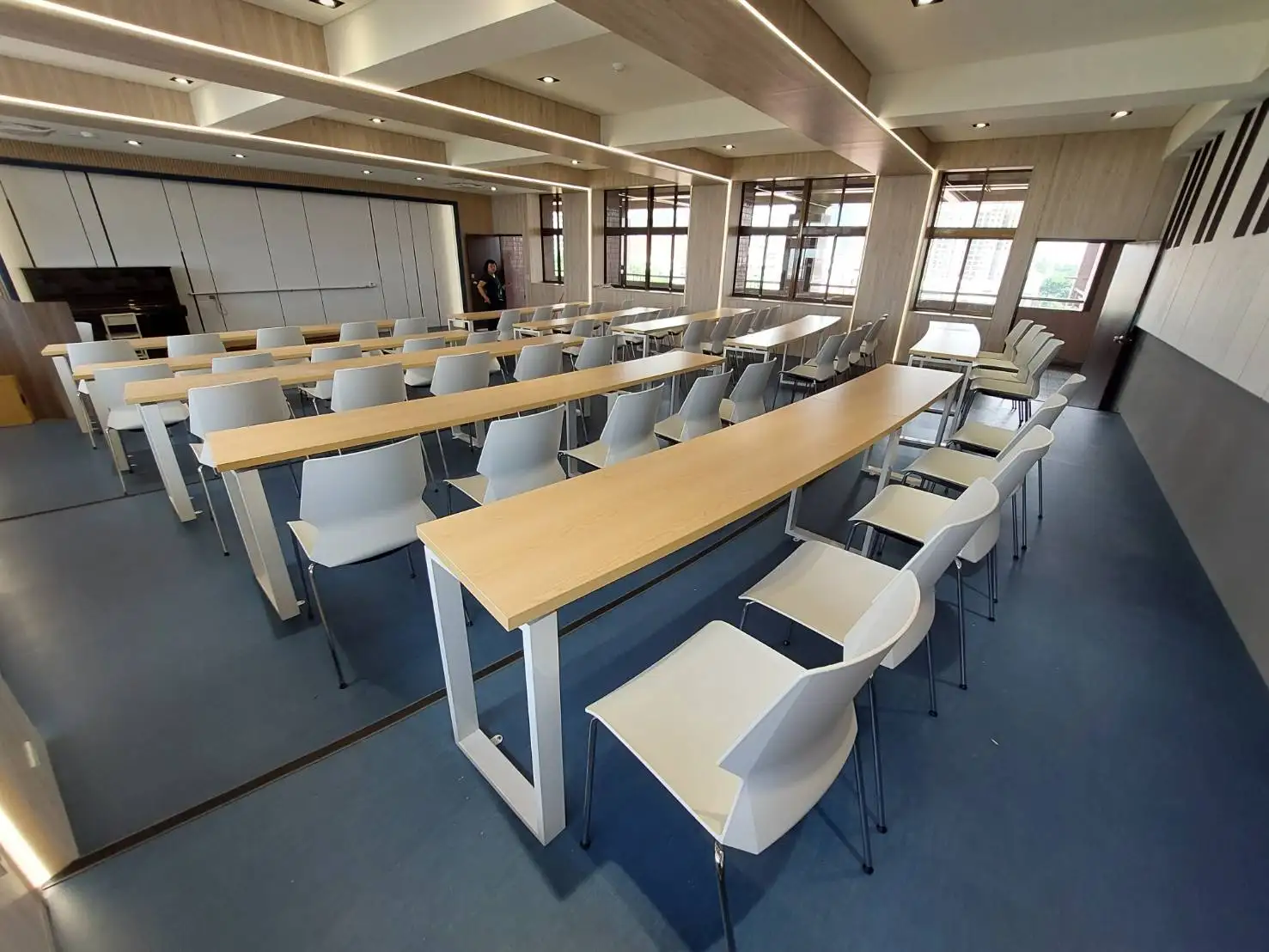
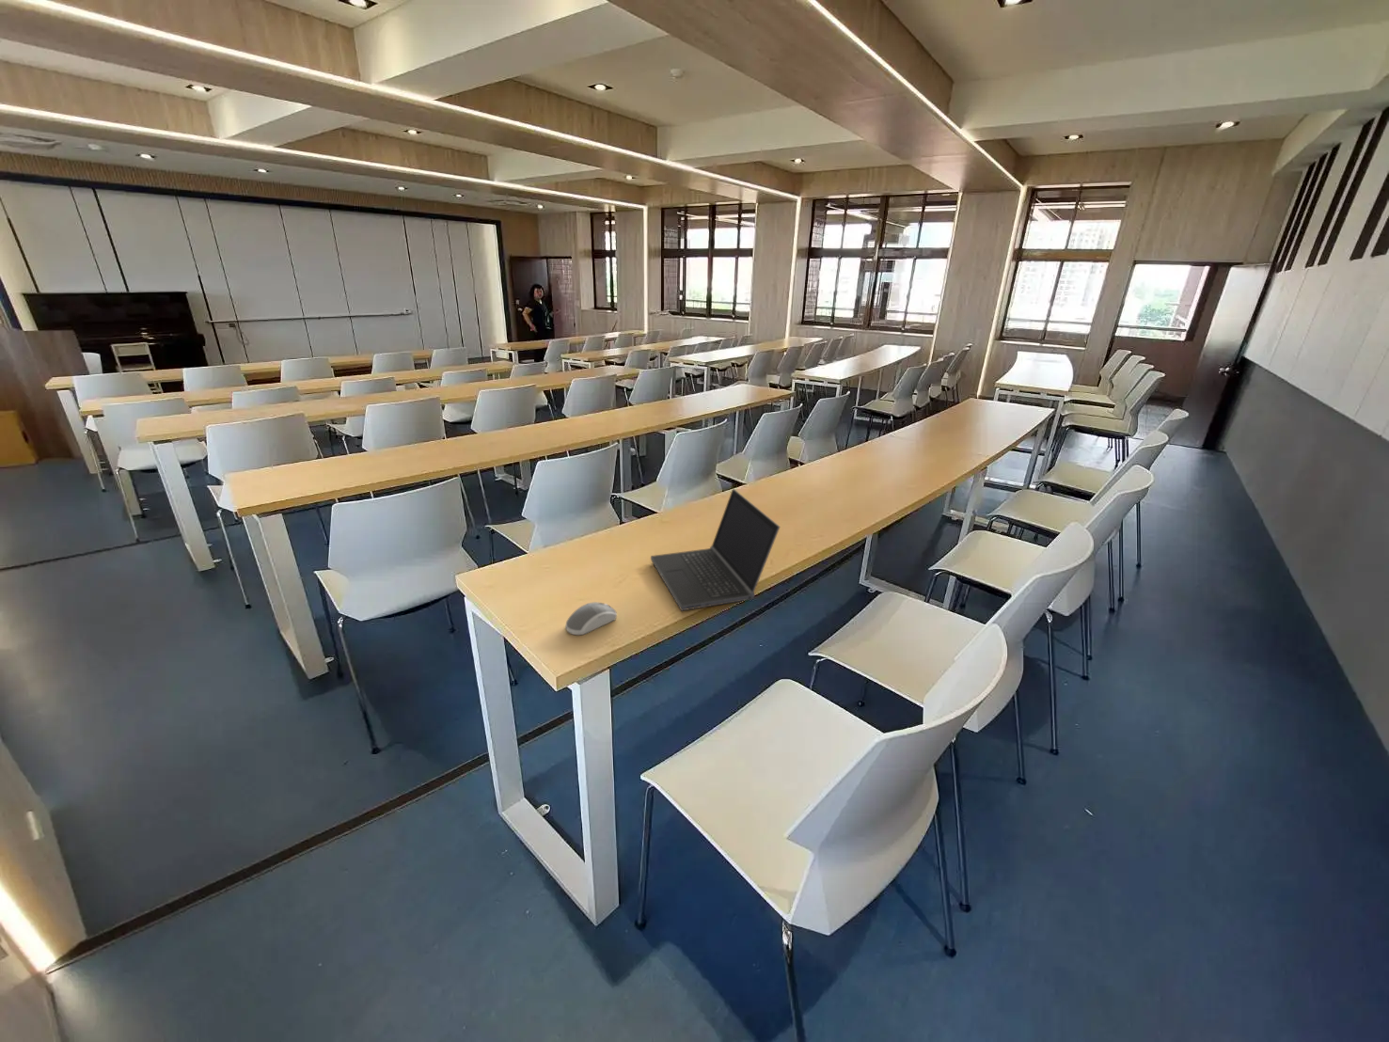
+ laptop computer (711, 545)
+ computer mouse (590, 614)
